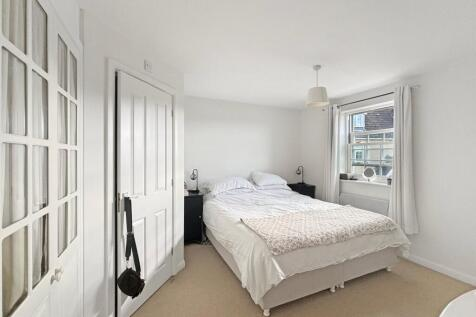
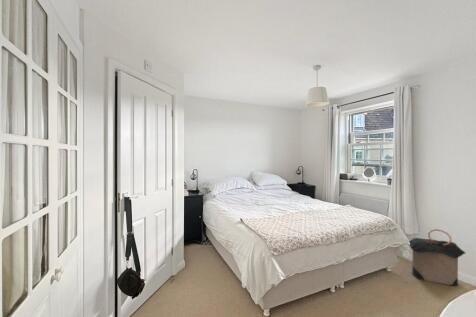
+ laundry hamper (433, 255)
